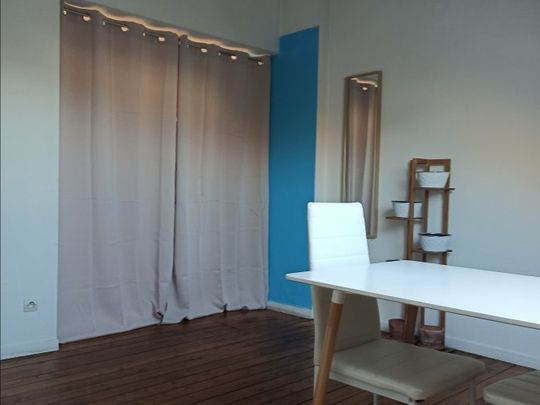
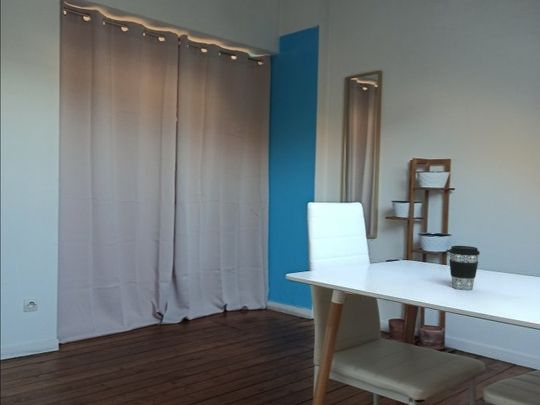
+ coffee cup (463, 267)
